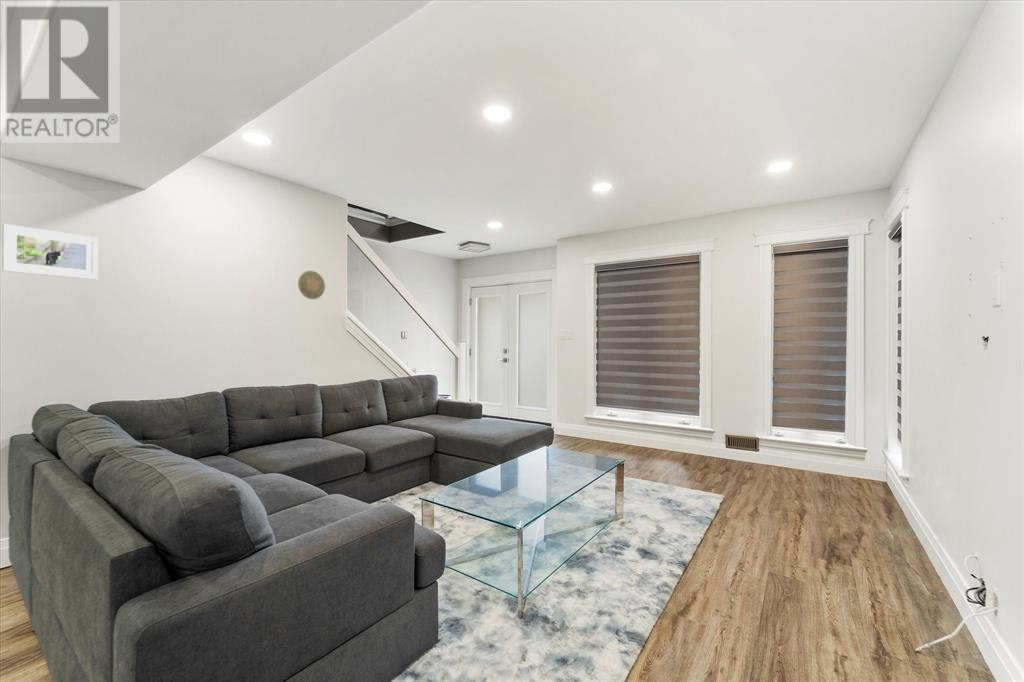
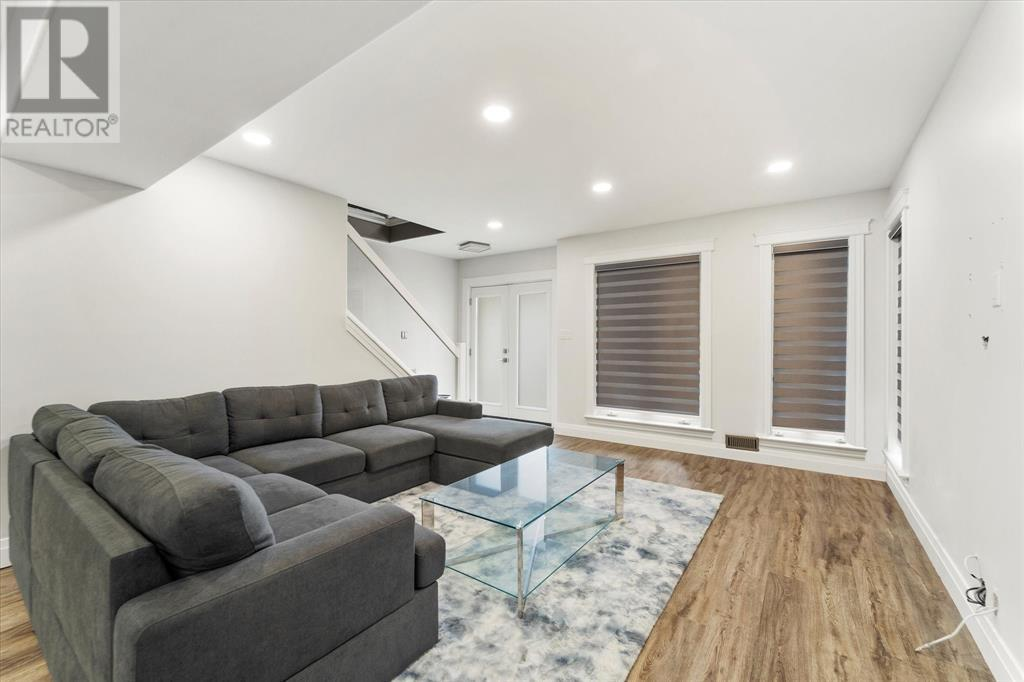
- decorative plate (312, 285)
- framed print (53, 253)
